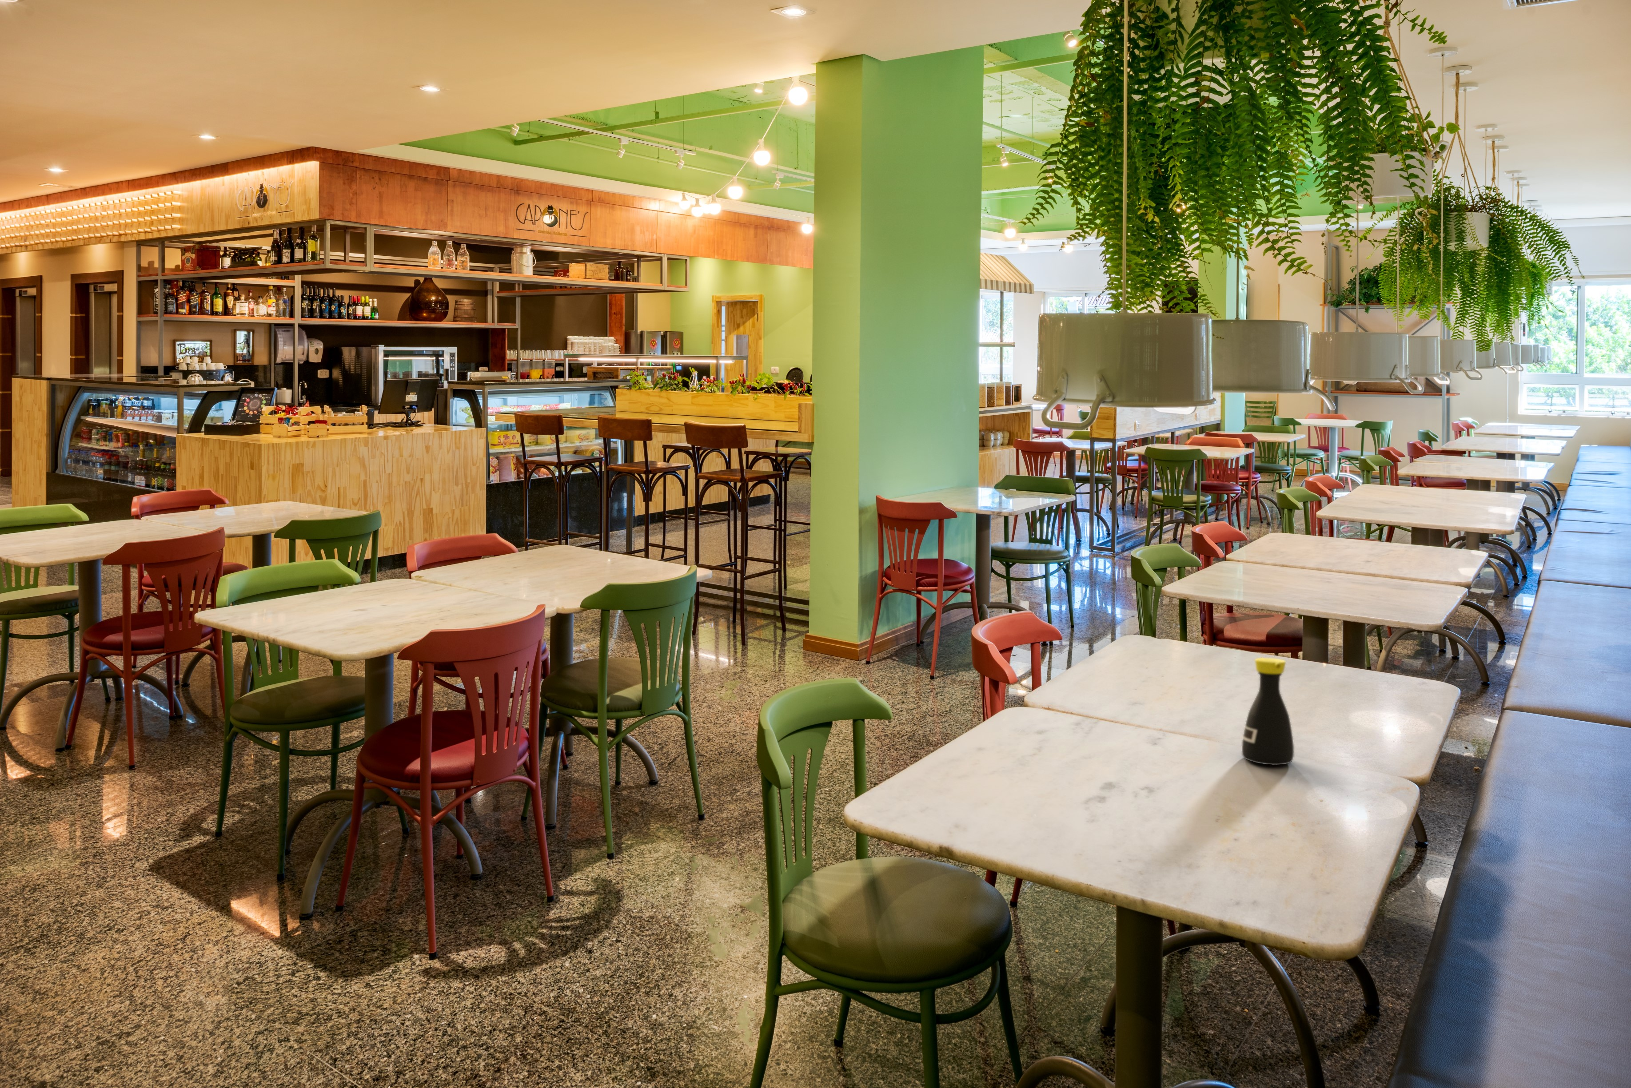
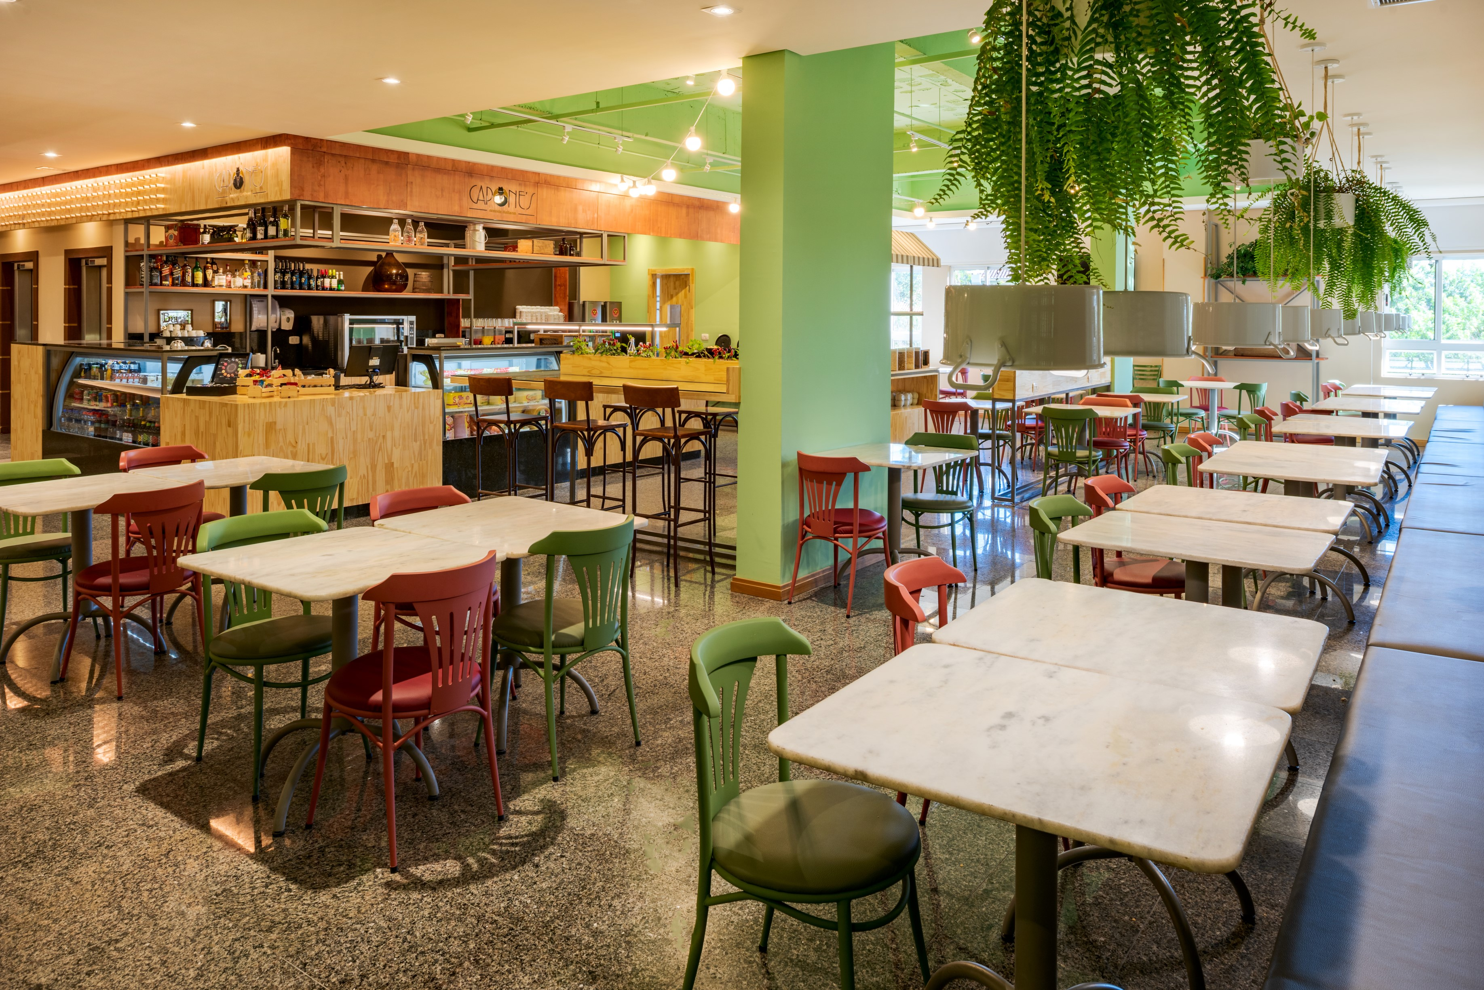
- bottle (1268, 709)
